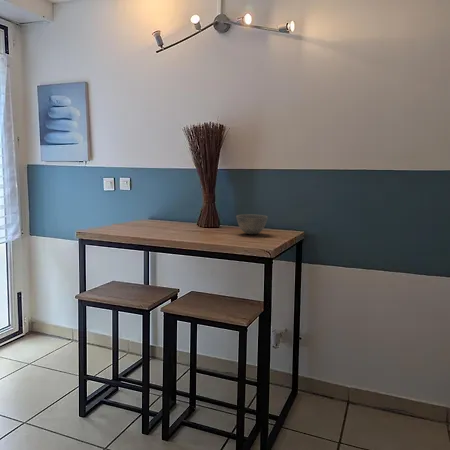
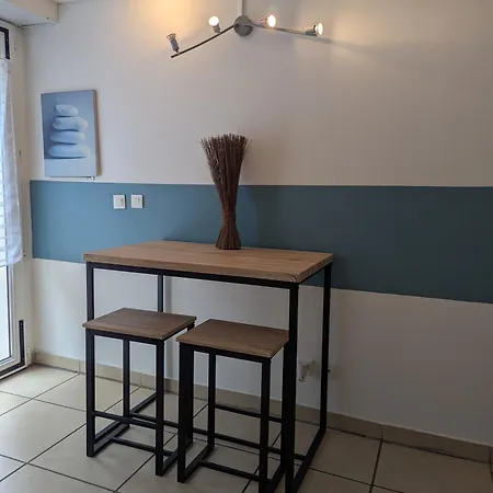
- bowl (251, 224)
